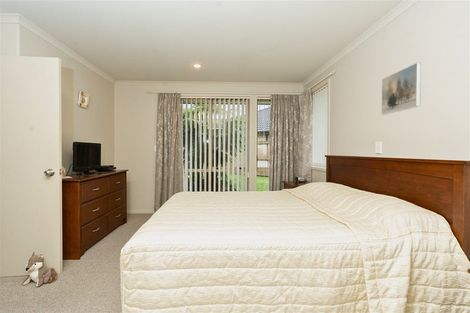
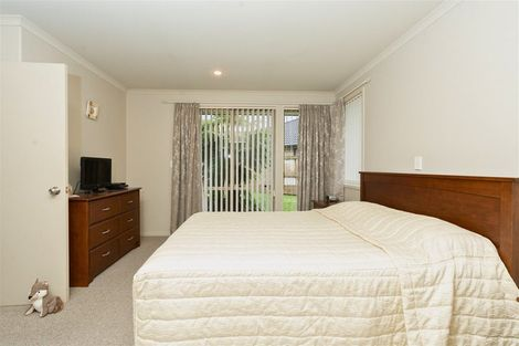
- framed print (399, 91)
